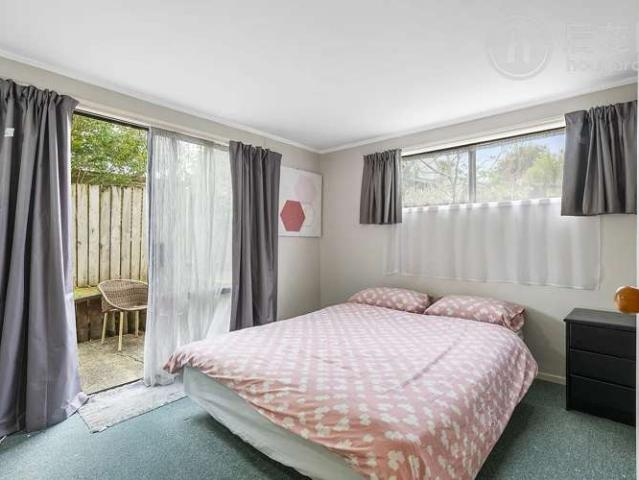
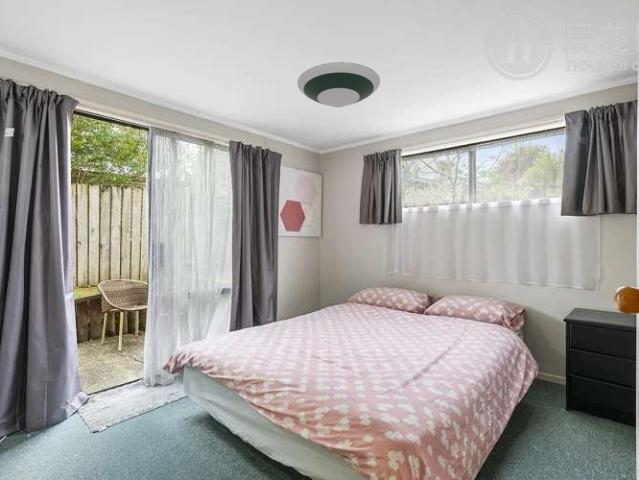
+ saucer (338, 94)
